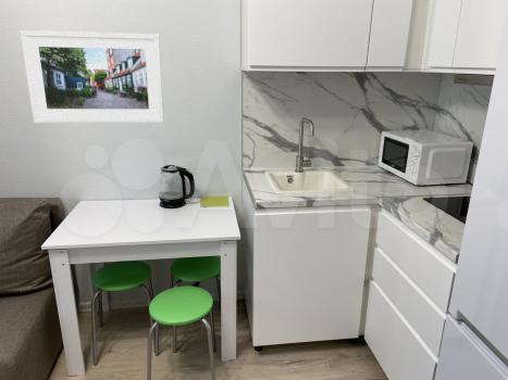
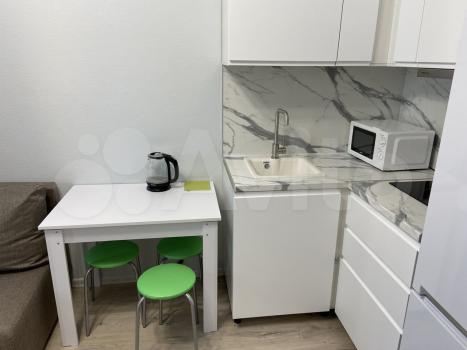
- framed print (96, 78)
